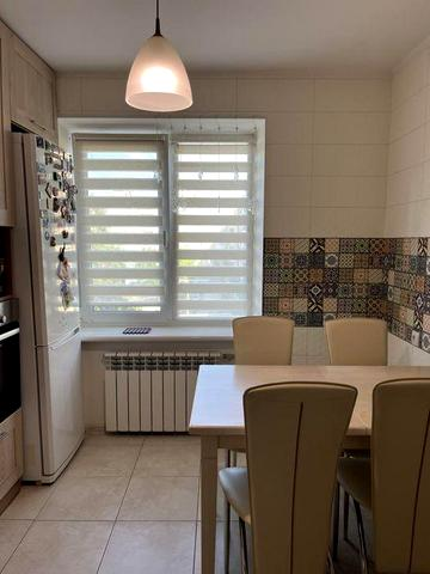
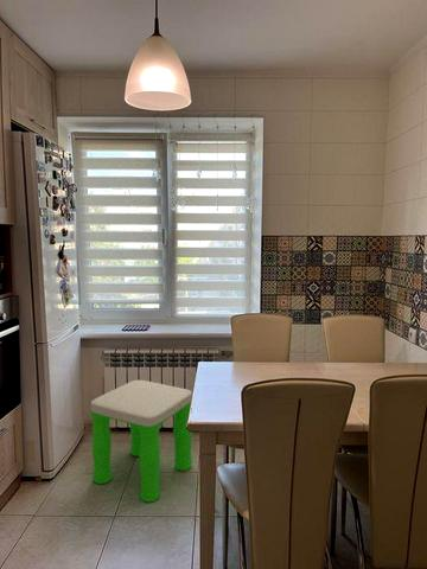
+ stool (144, 434)
